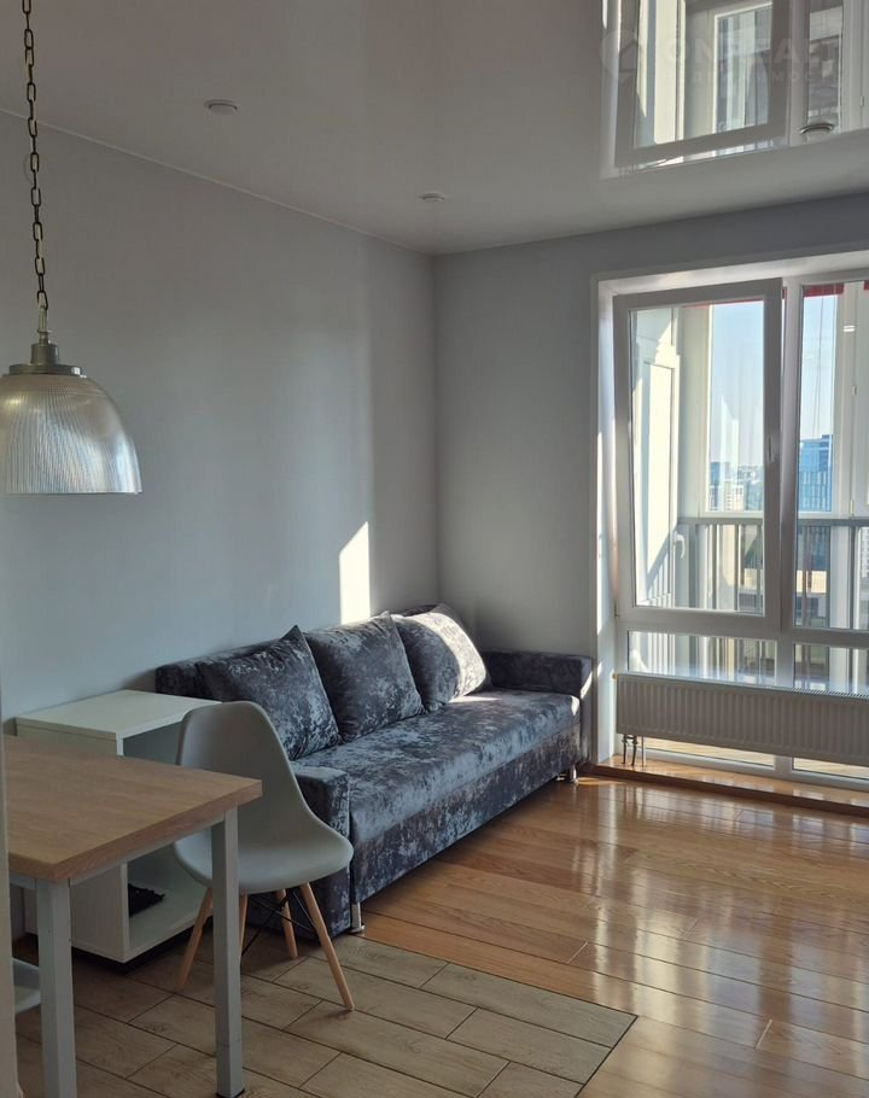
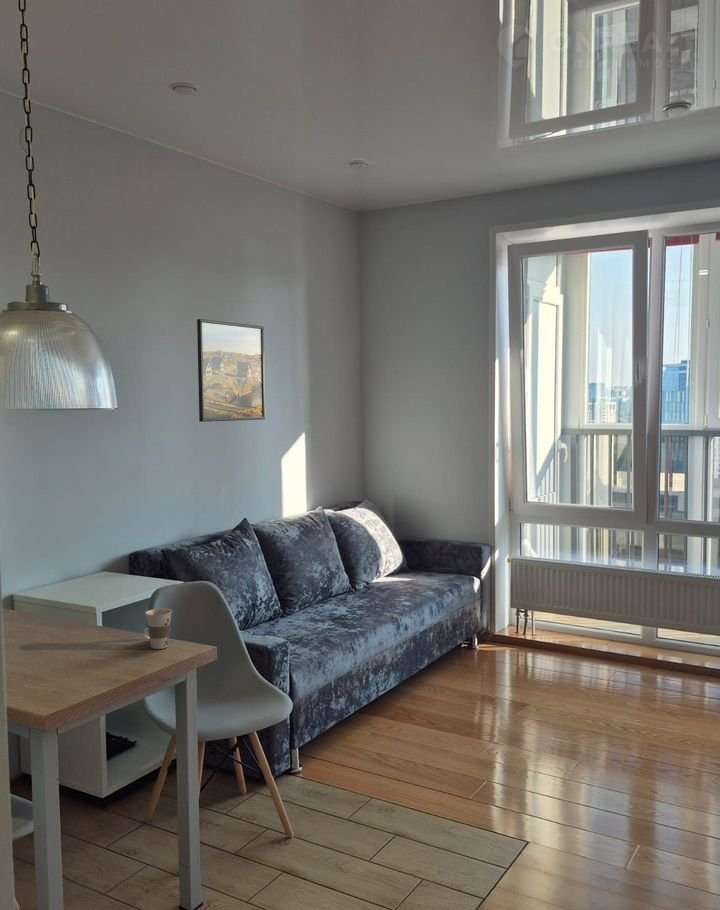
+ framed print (232, 371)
+ cup (158, 627)
